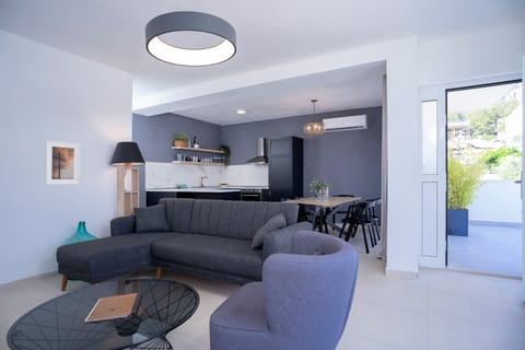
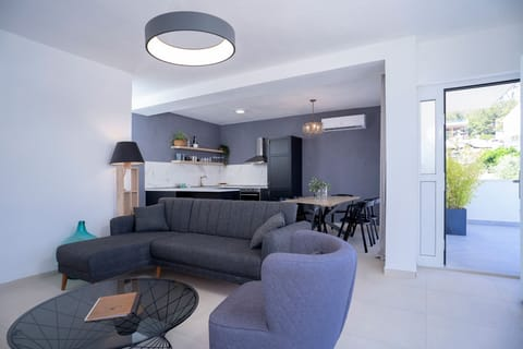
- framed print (62, 163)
